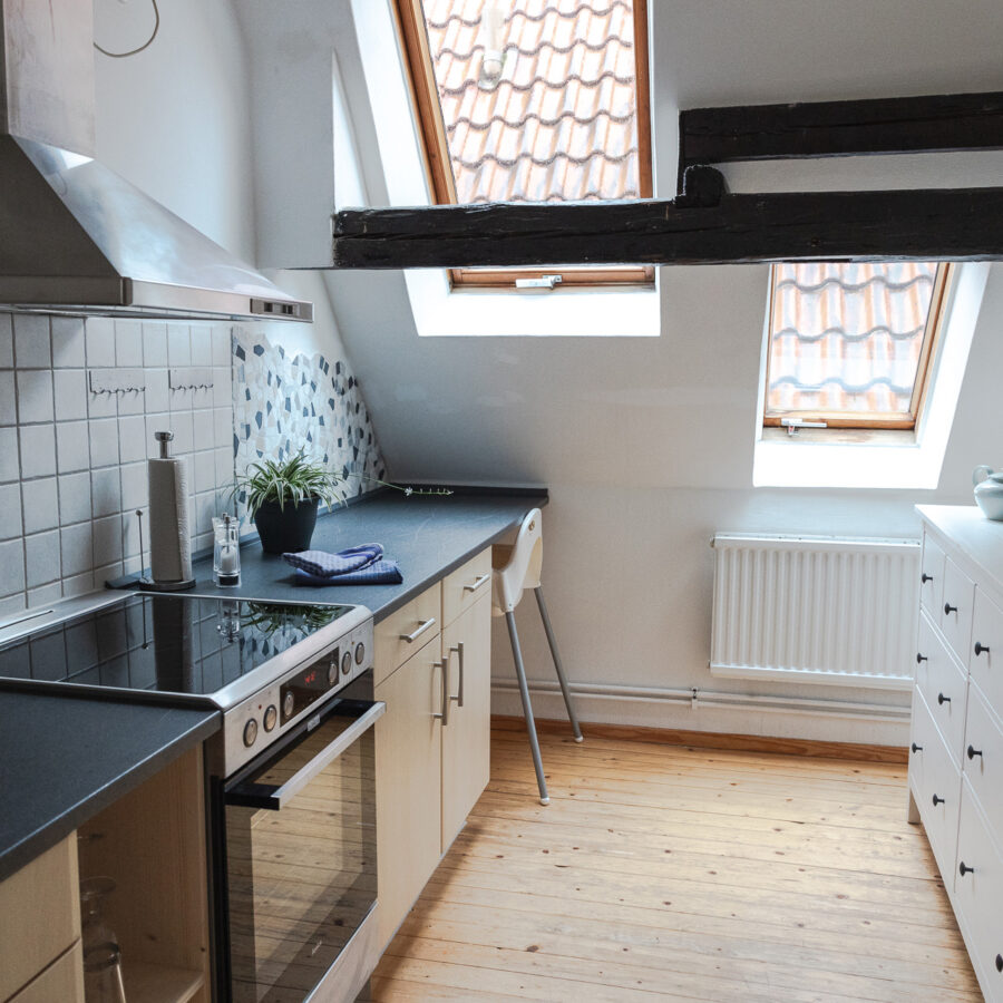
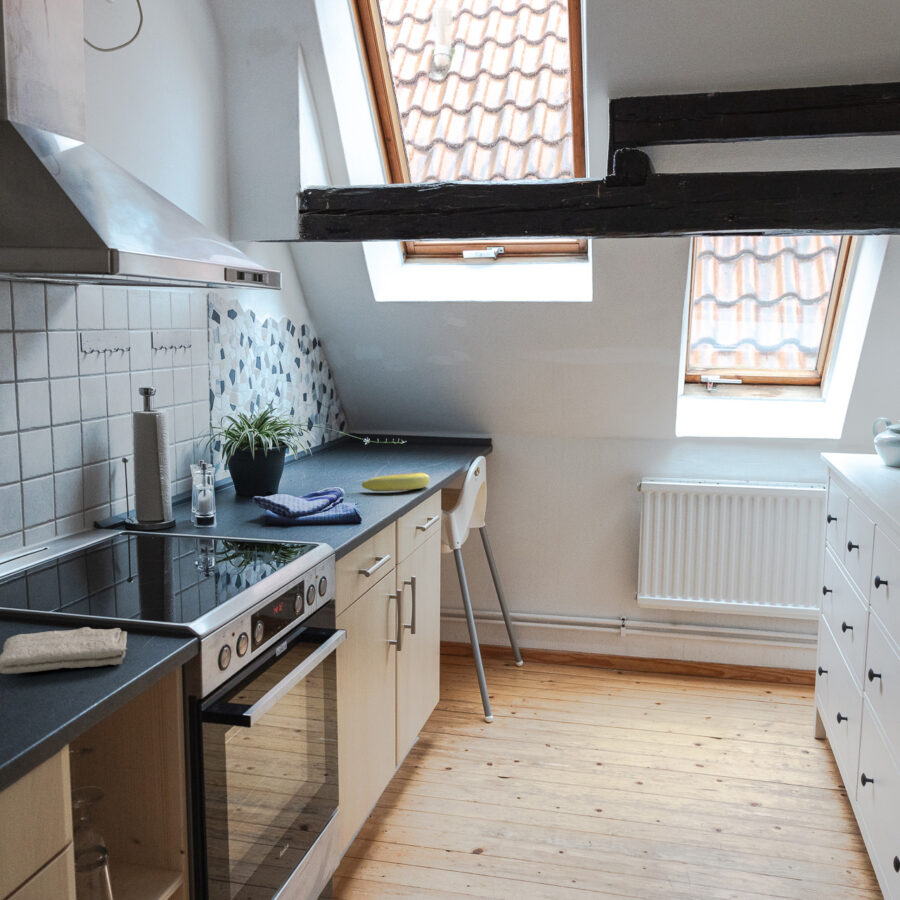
+ banana (399, 479)
+ washcloth (64, 648)
